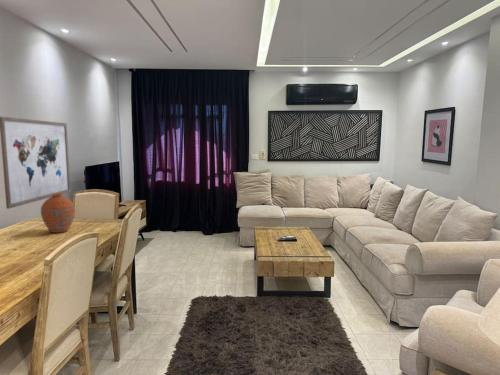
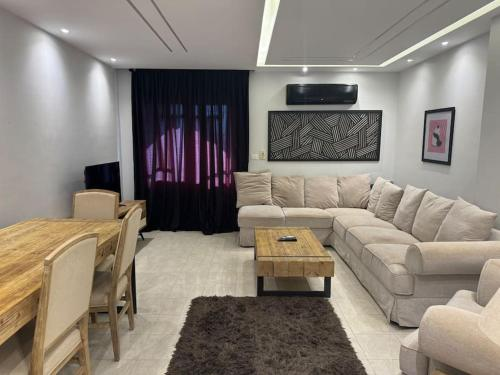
- wall art (40, 160)
- vase (58, 212)
